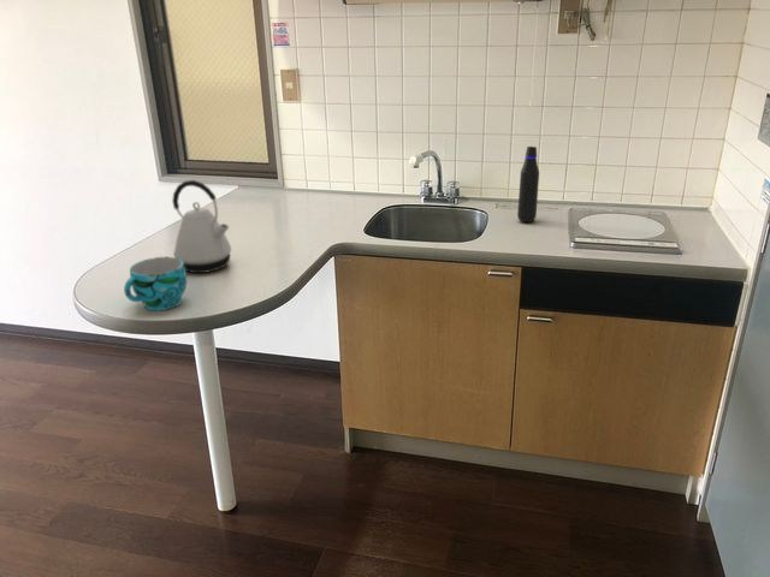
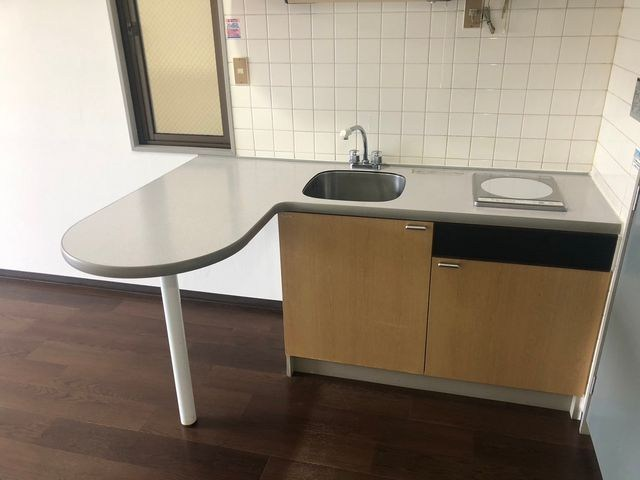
- kettle (200, 224)
- cup (158, 286)
- water bottle (528, 185)
